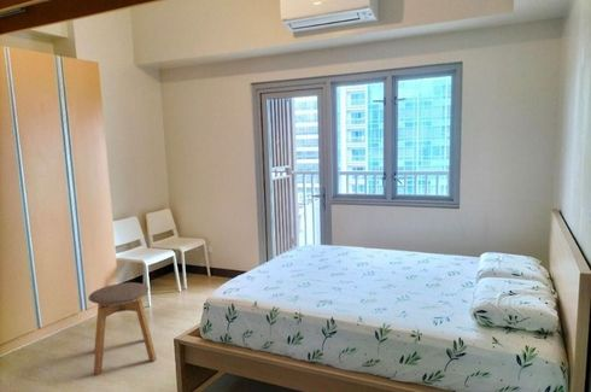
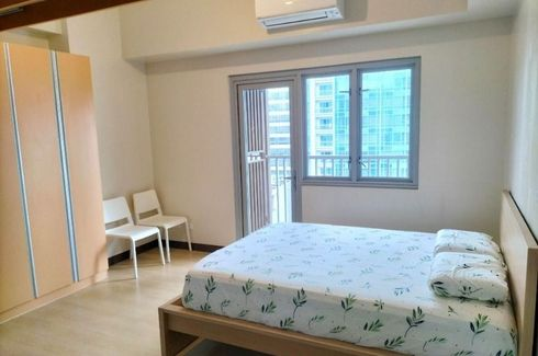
- stool (119, 311)
